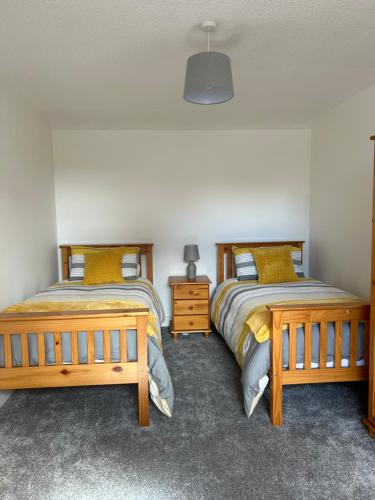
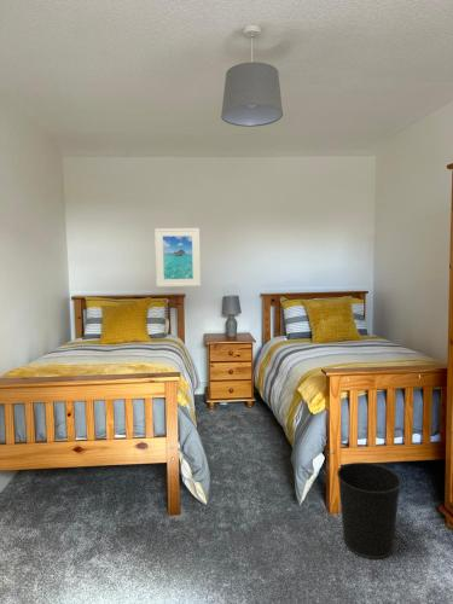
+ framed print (178, 257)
+ wastebasket (367, 510)
